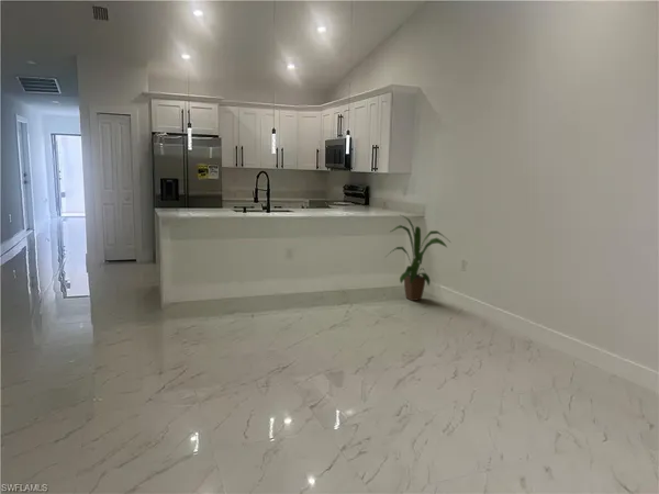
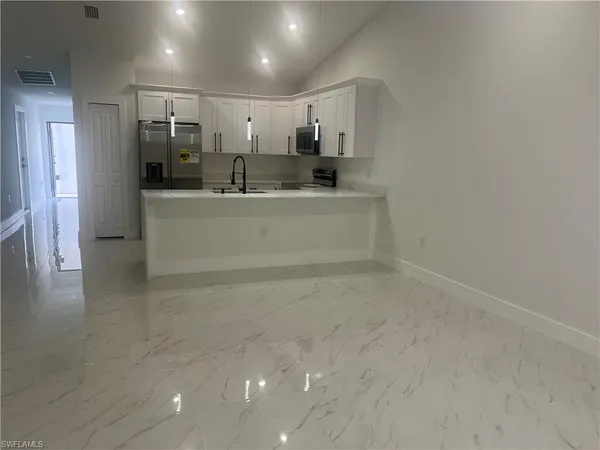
- house plant (418, 259)
